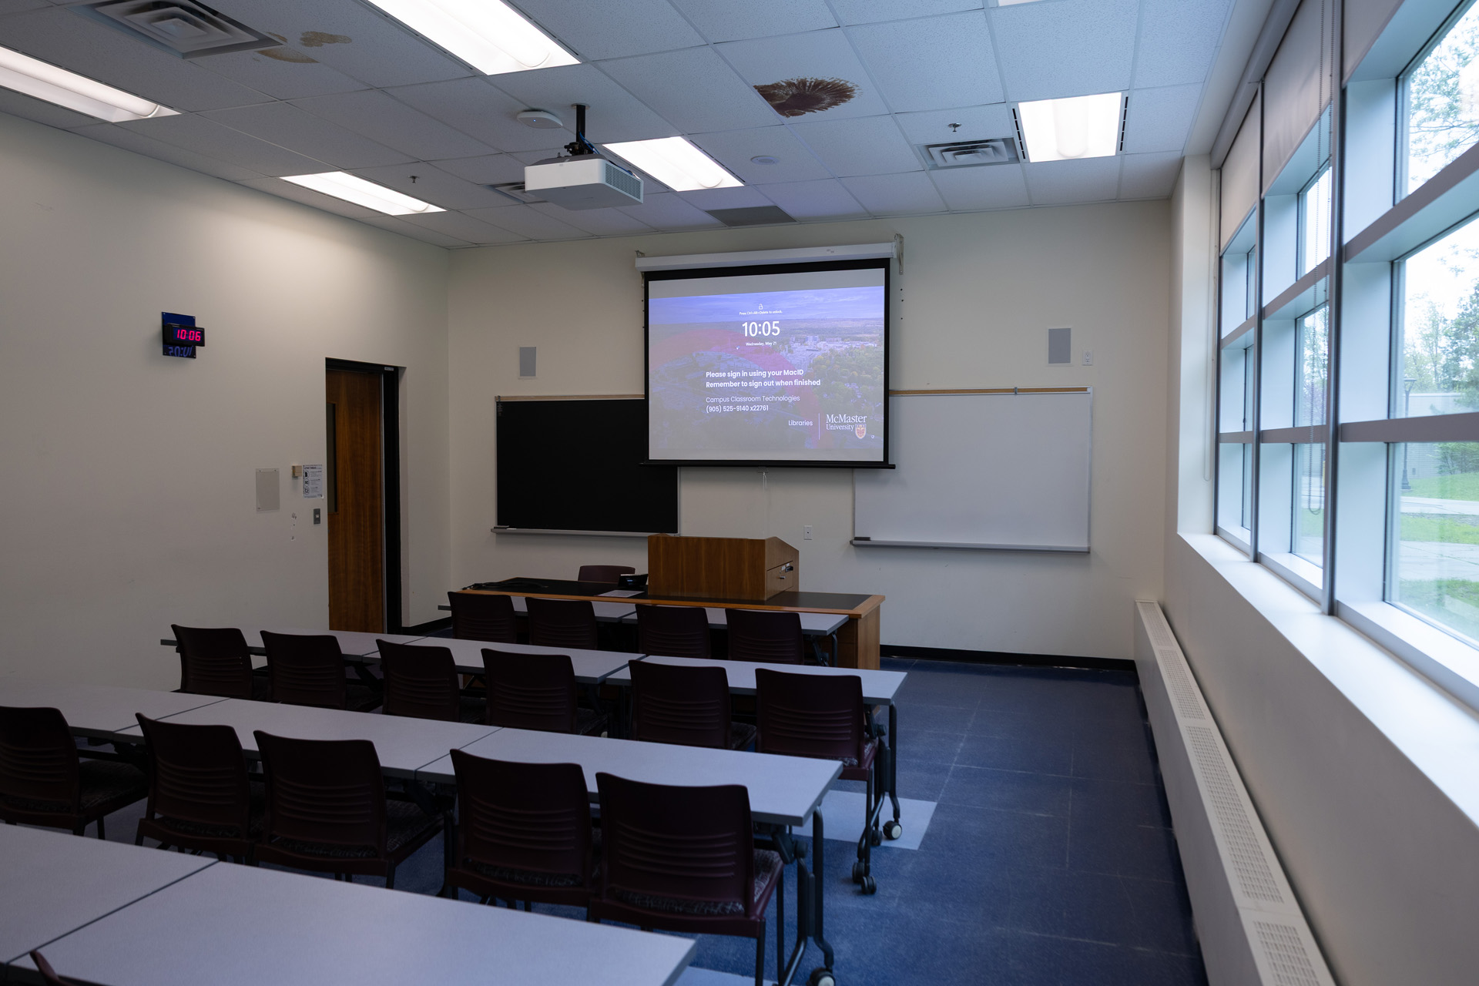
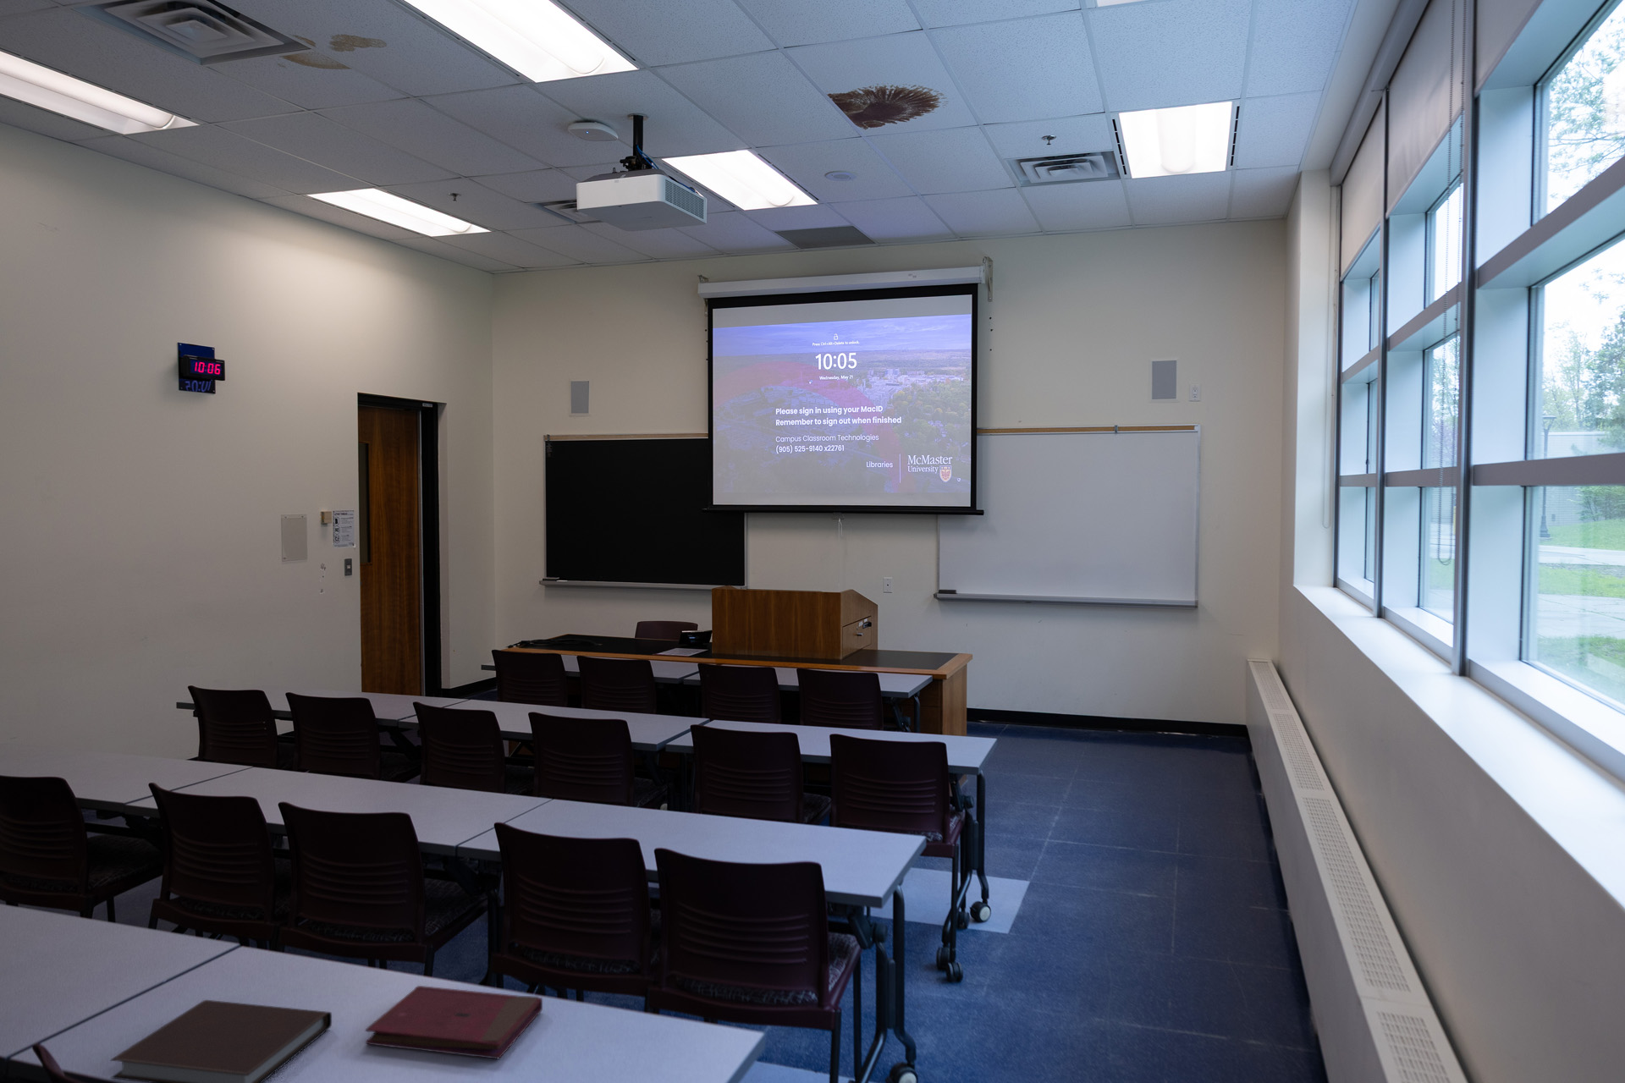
+ book (456, 1019)
+ notebook (226, 1042)
